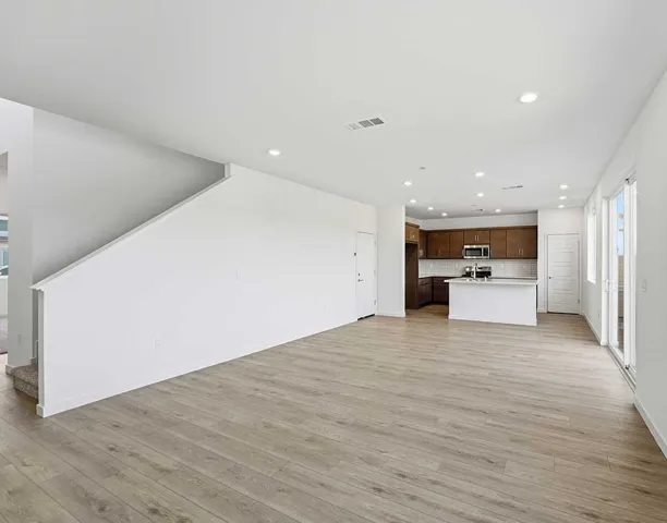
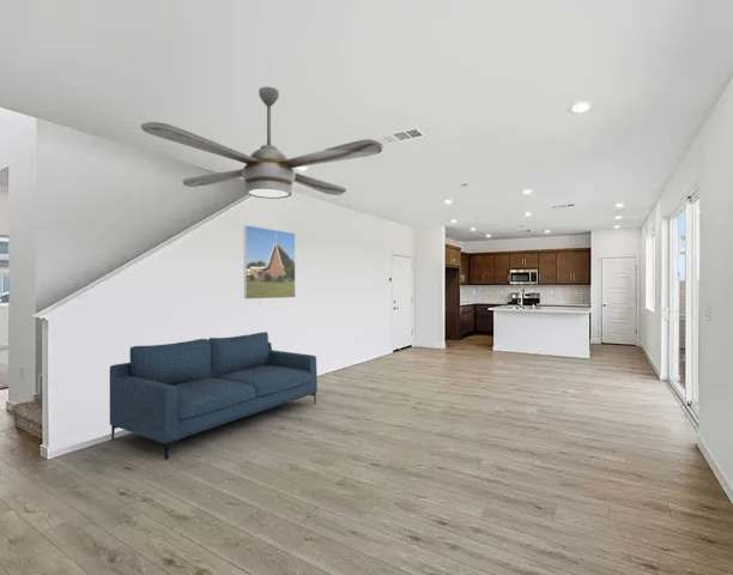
+ ceiling fan (268, 143)
+ sofa (228, 379)
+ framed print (271, 264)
